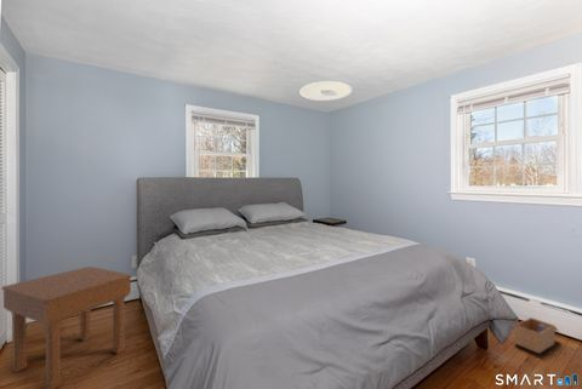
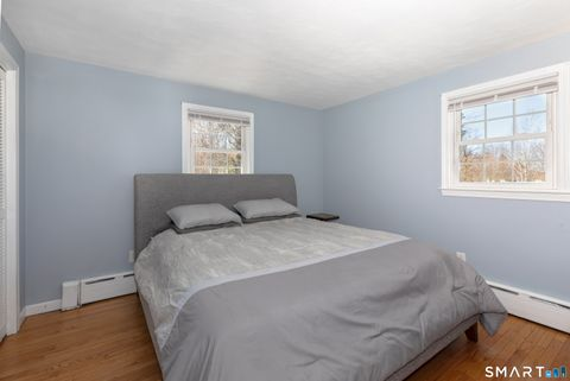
- nightstand (70, 316)
- cardboard box (526, 327)
- ceiling light (325, 88)
